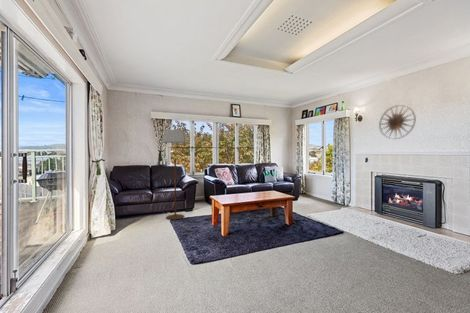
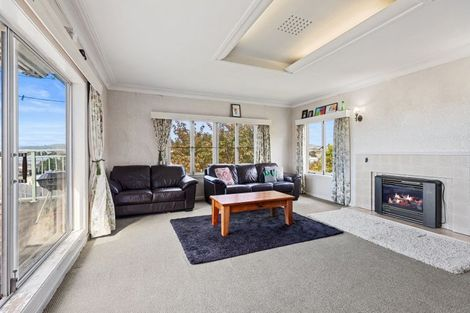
- floor lamp (175, 171)
- wall art (396, 122)
